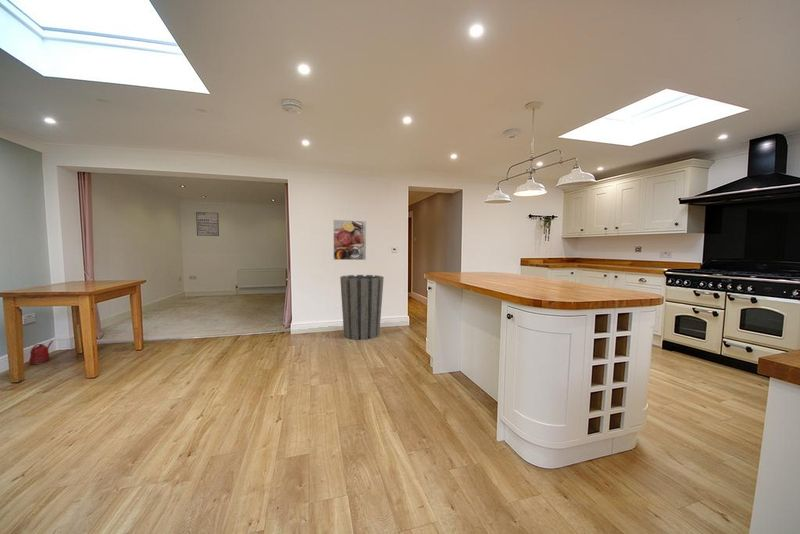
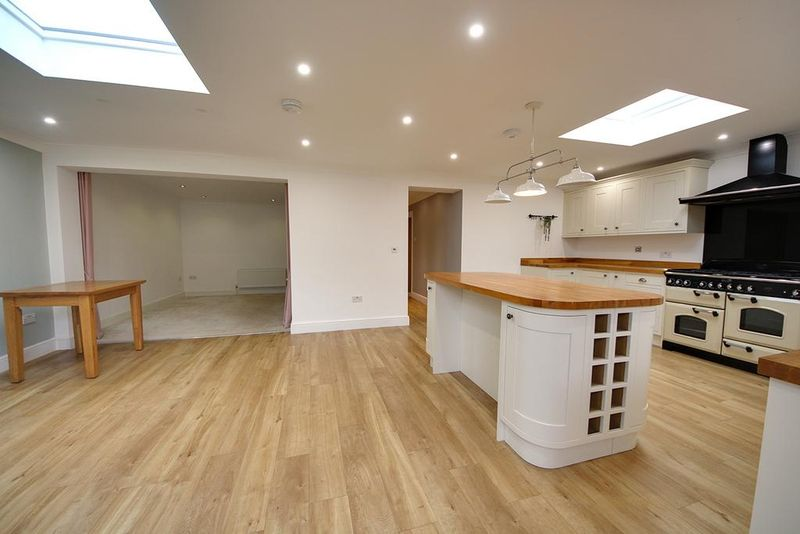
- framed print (349, 240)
- trash can (361, 305)
- wall art (207, 224)
- watering can (42, 351)
